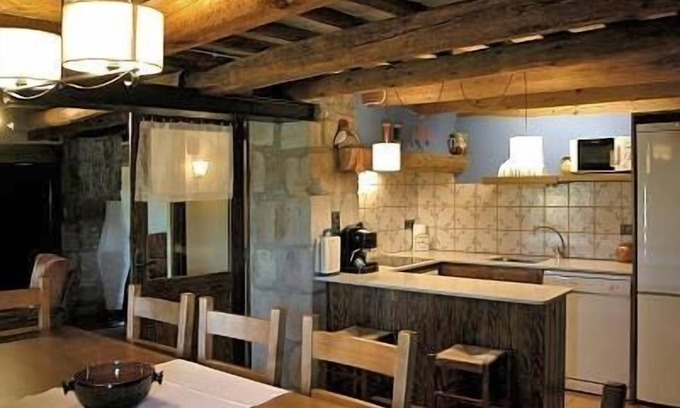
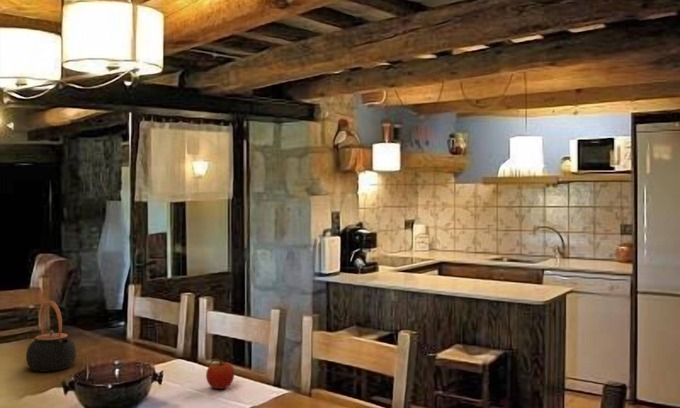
+ teapot (53, 334)
+ fruit (220, 372)
